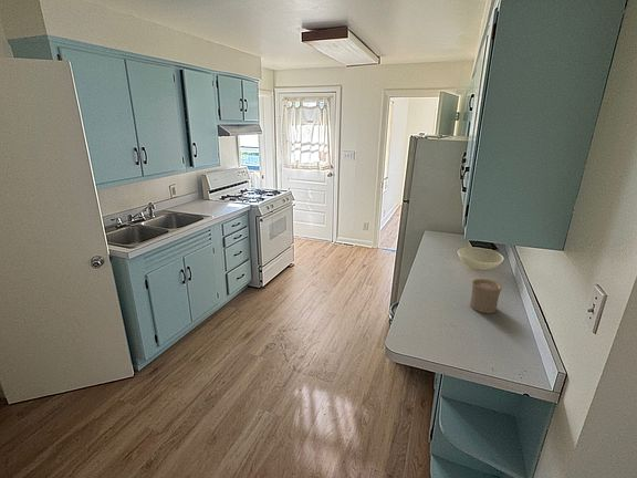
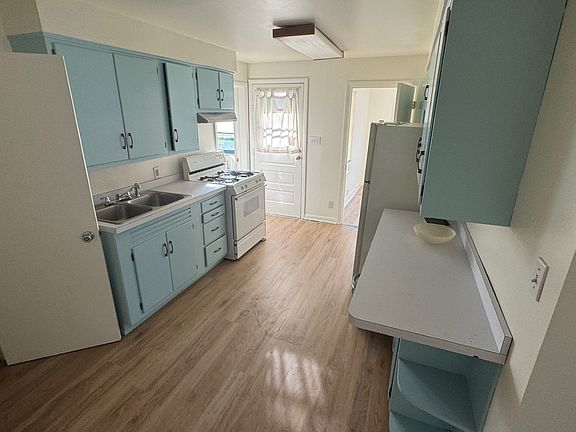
- cup (484, 295)
